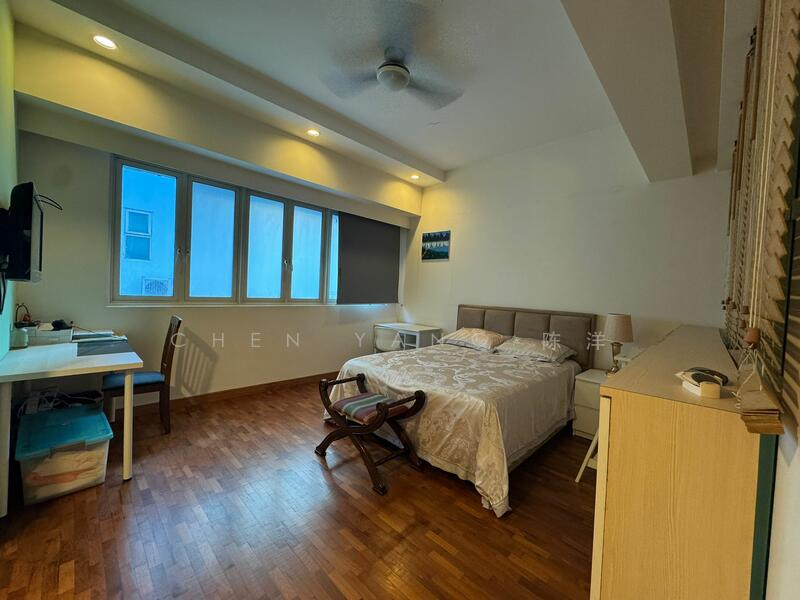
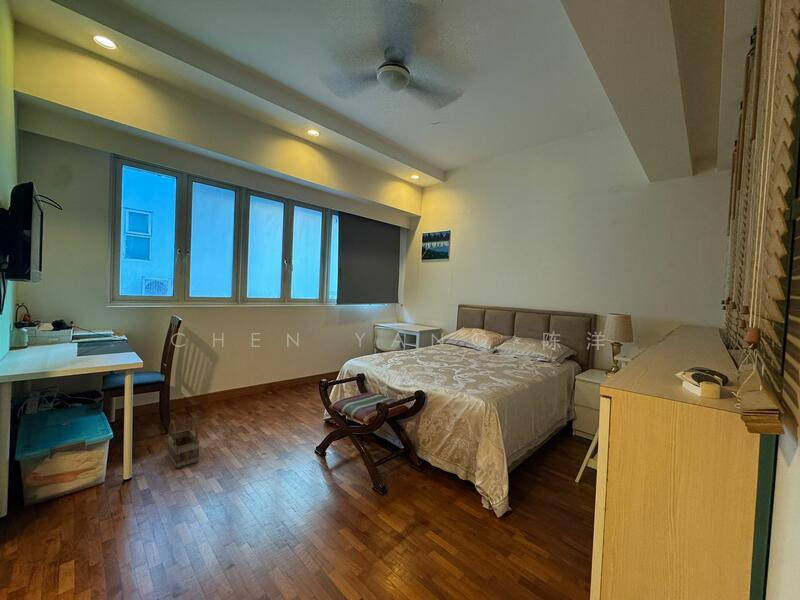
+ basket (183, 438)
